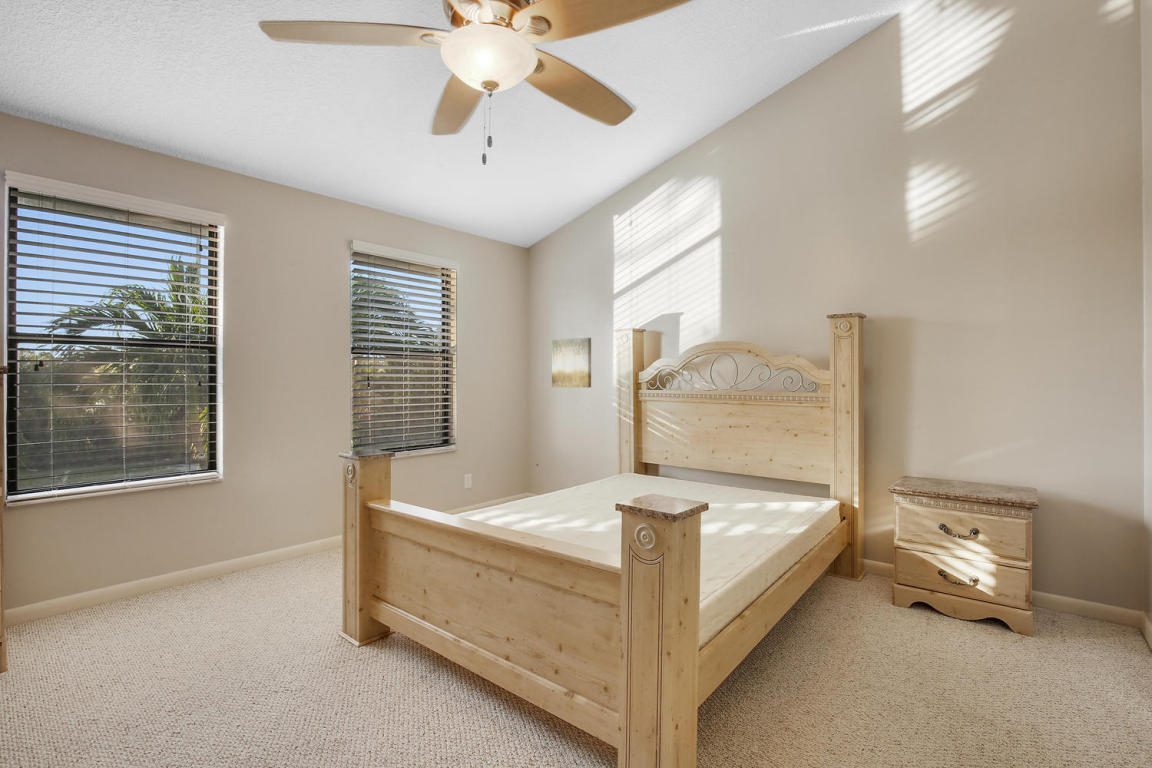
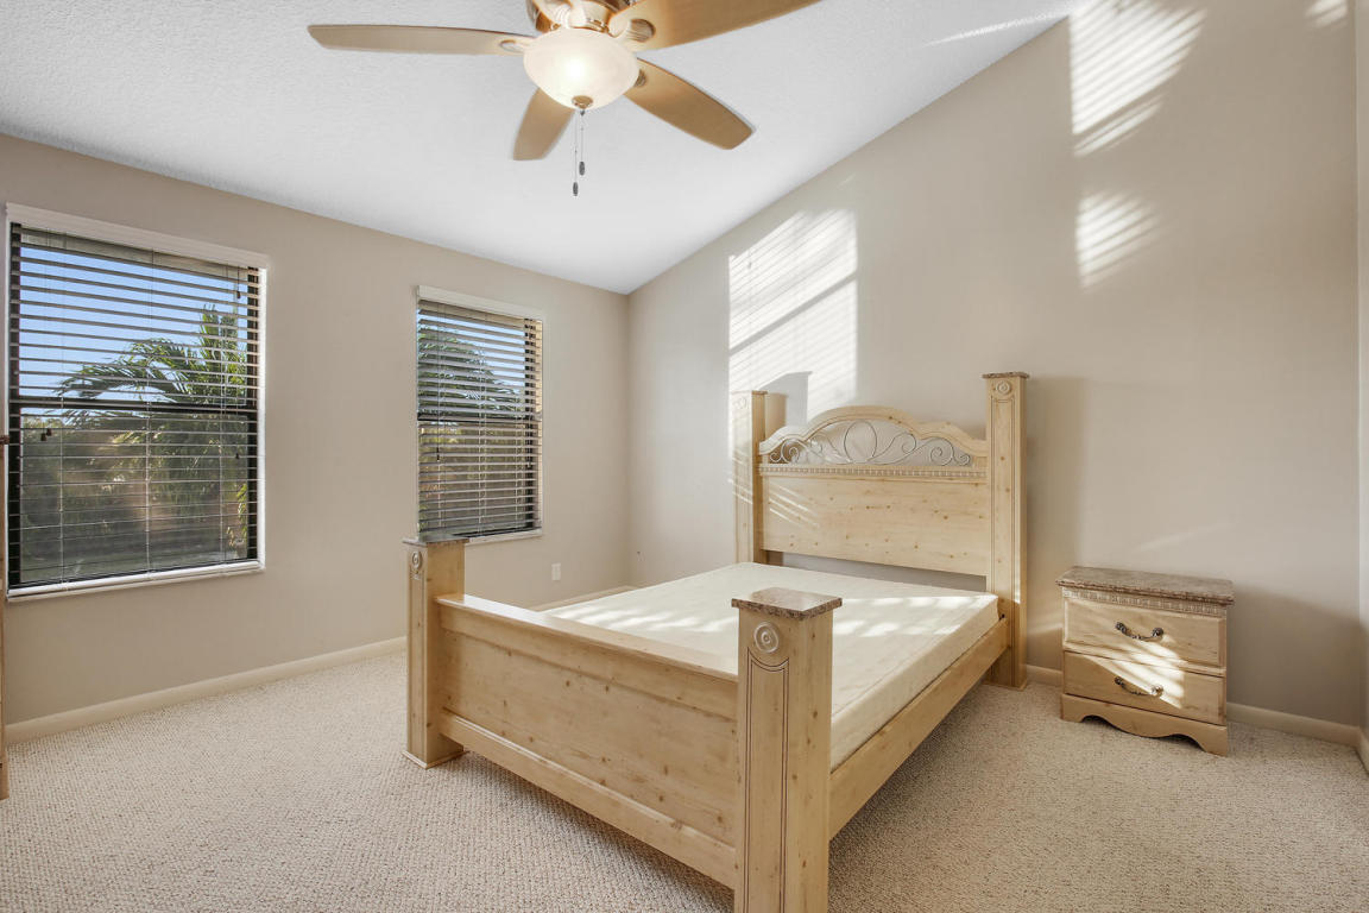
- wall art (571, 363)
